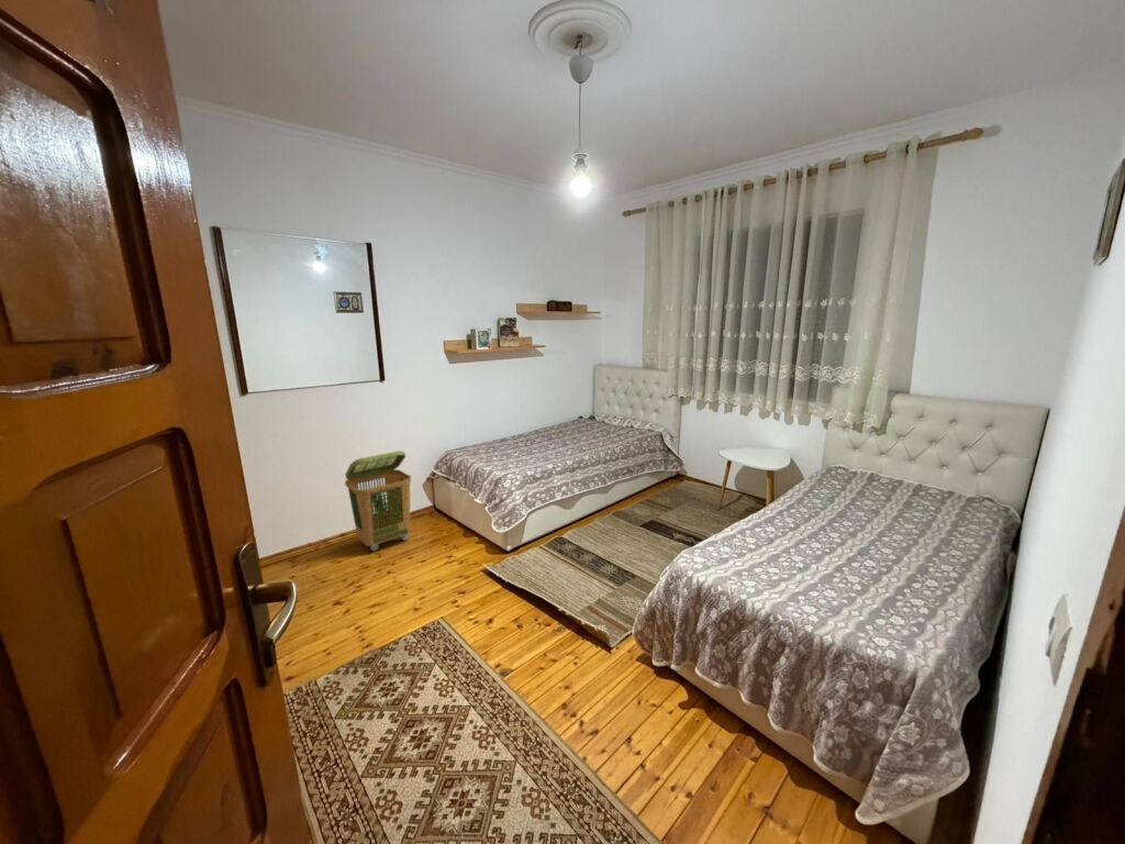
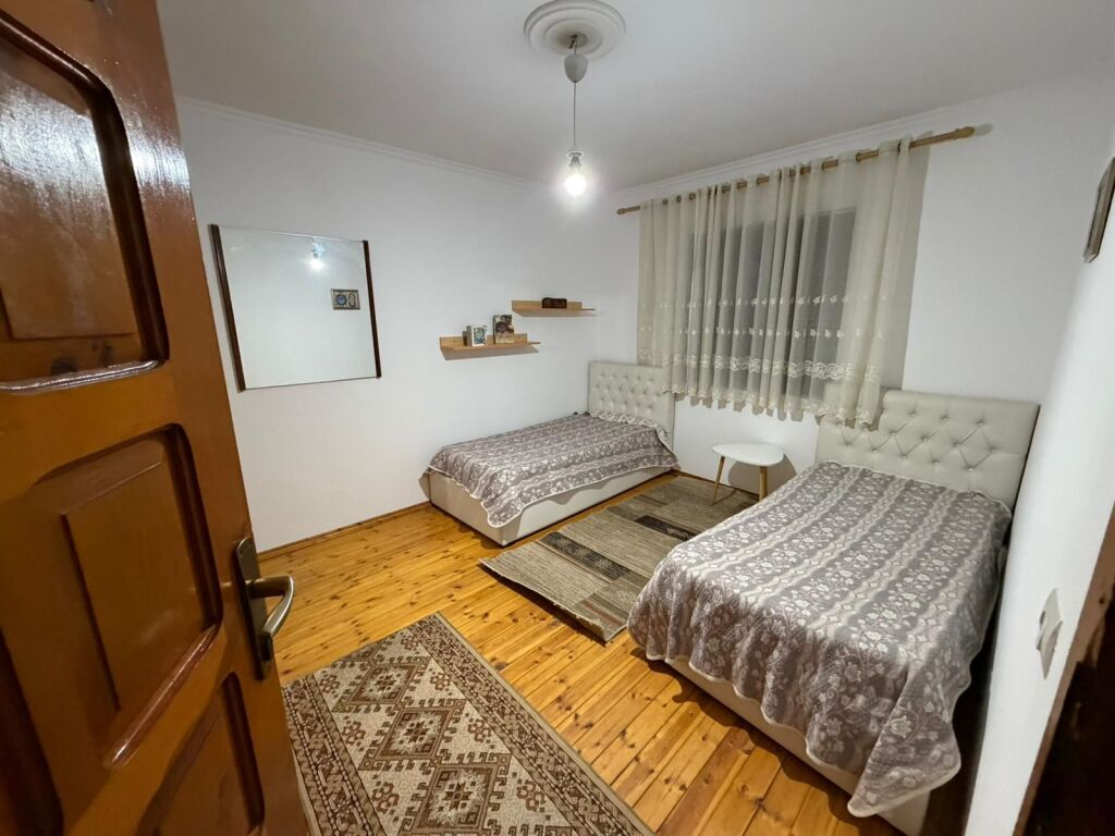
- laundry basket (380, 498)
